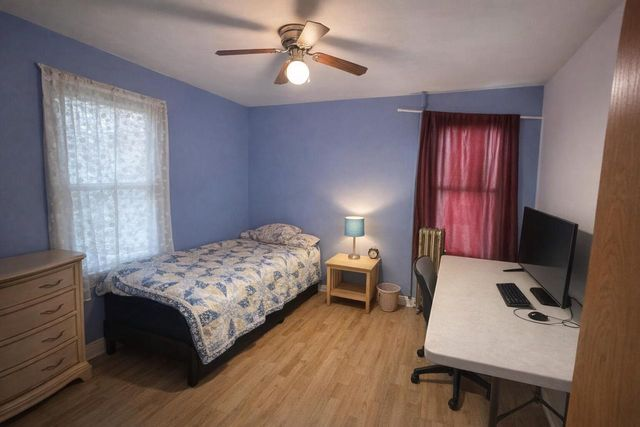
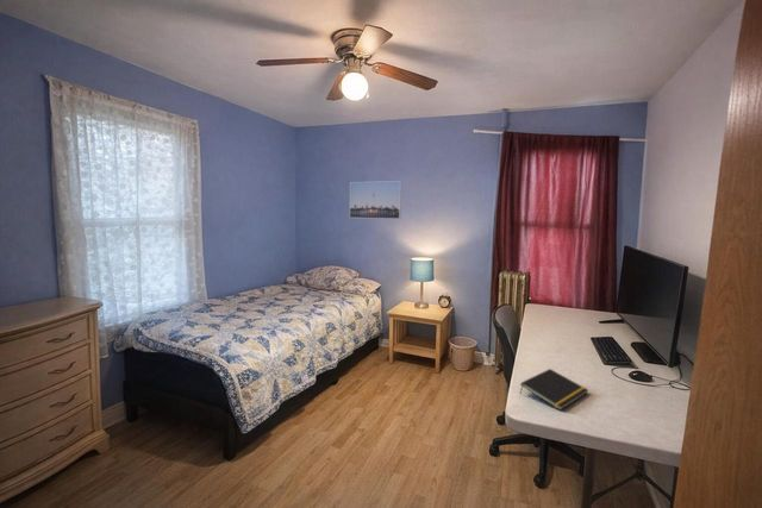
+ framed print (374, 200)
+ notepad (554, 387)
